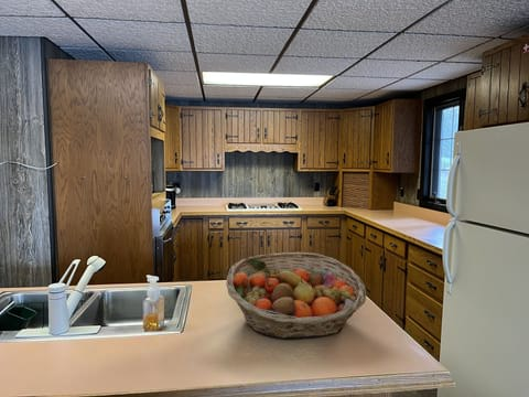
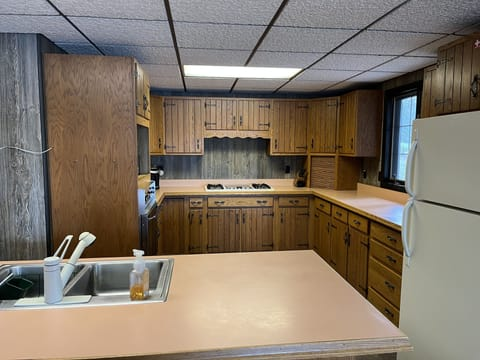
- fruit basket (294, 291)
